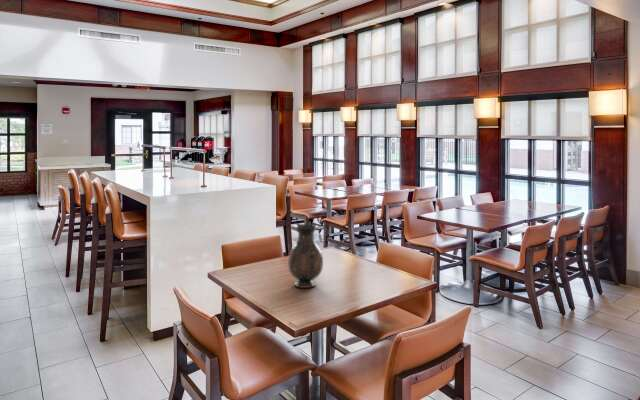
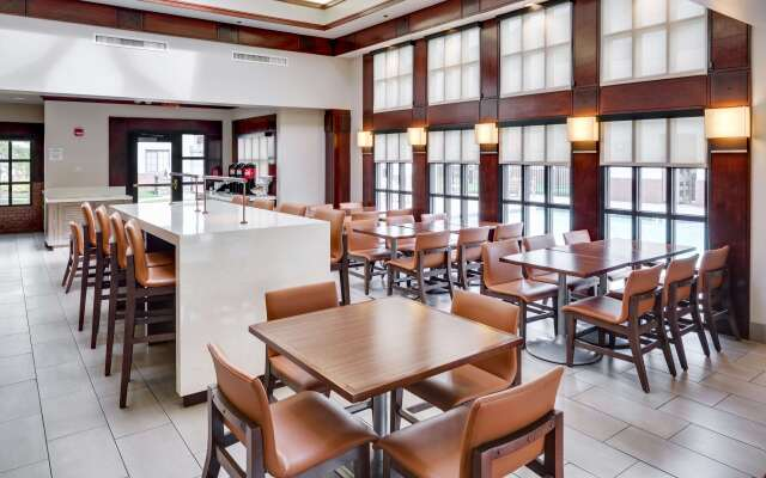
- vase (305, 255)
